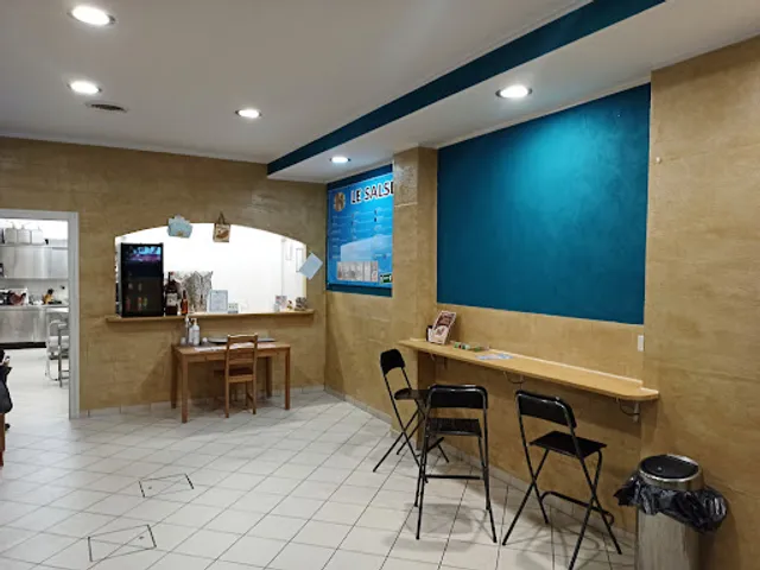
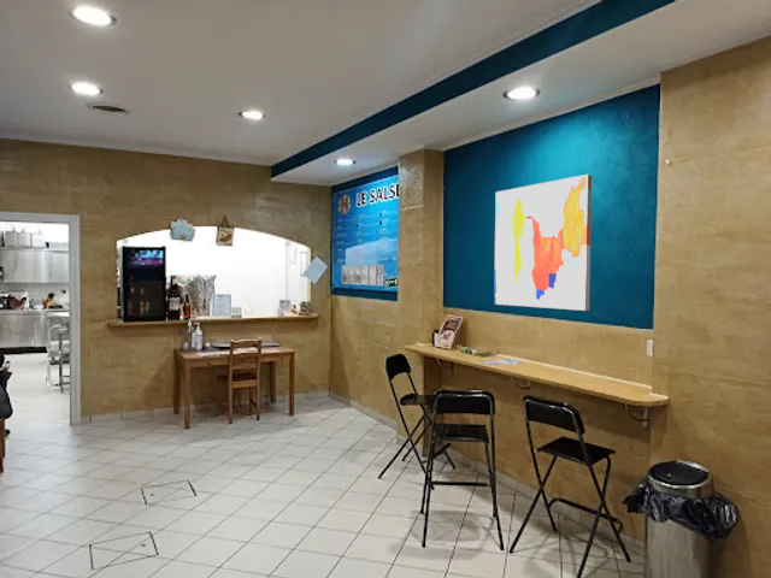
+ wall art (537, 246)
